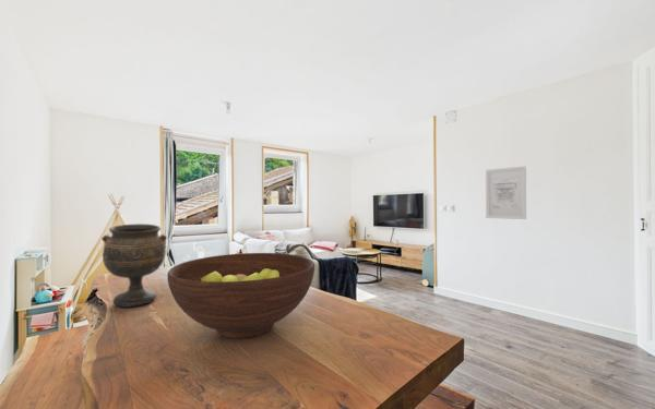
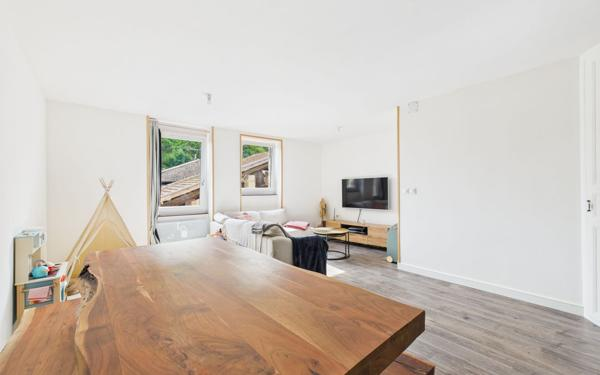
- fruit bowl (246, 296)
- wall art (504, 193)
- goblet (135, 264)
